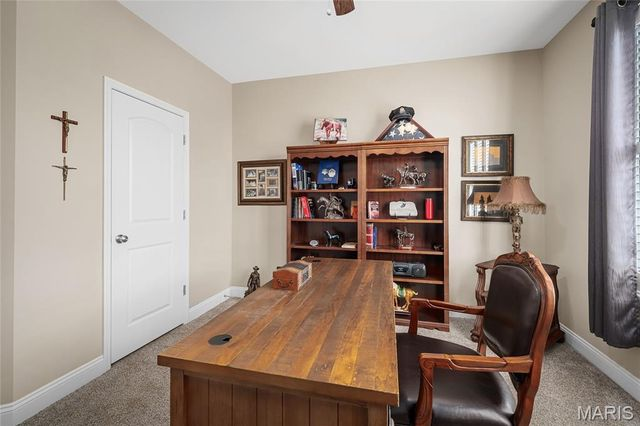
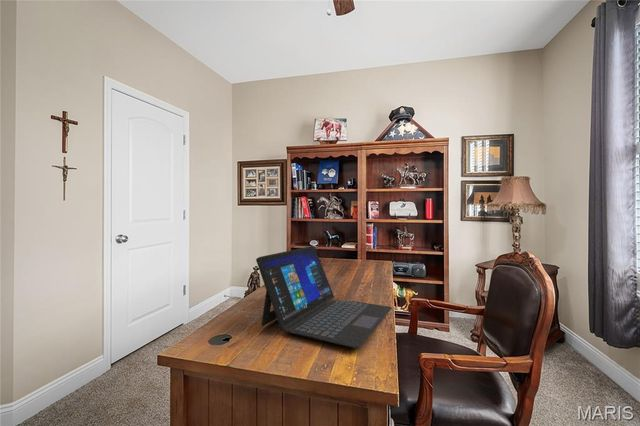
+ laptop (329, 285)
